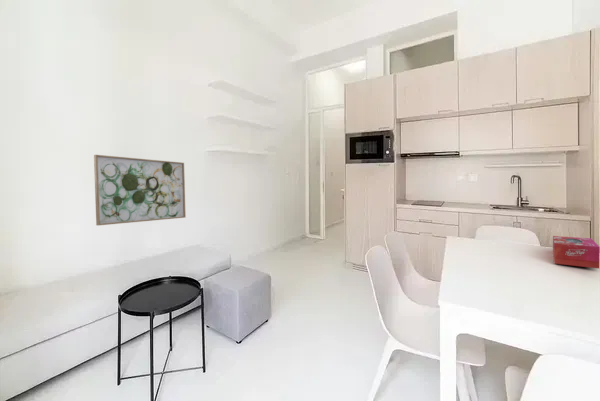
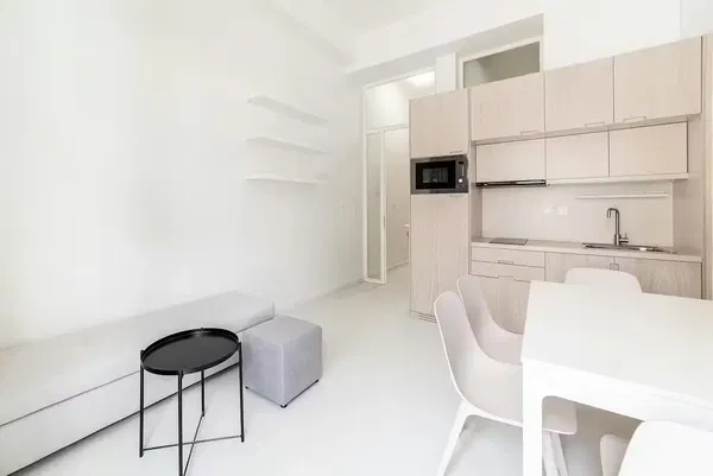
- wall art (146, 190)
- tissue box (573, 250)
